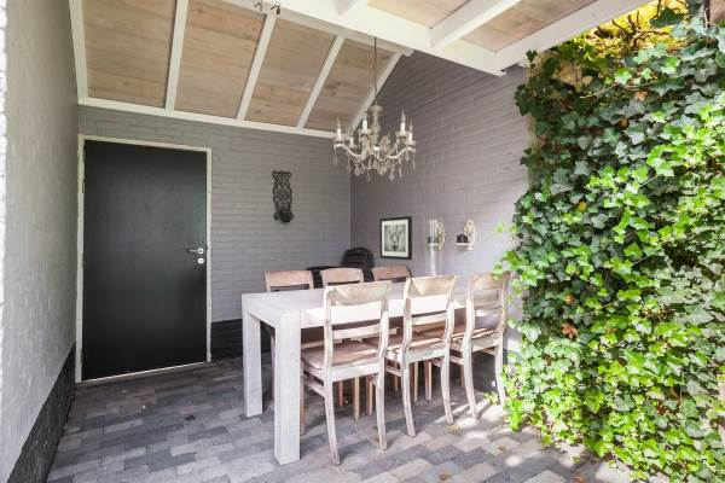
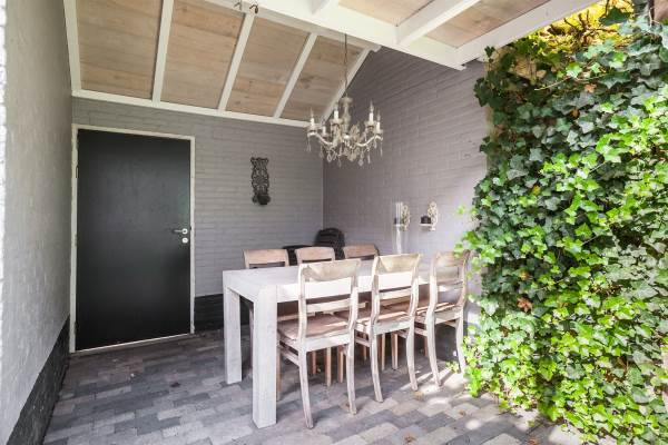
- wall art (395, 238)
